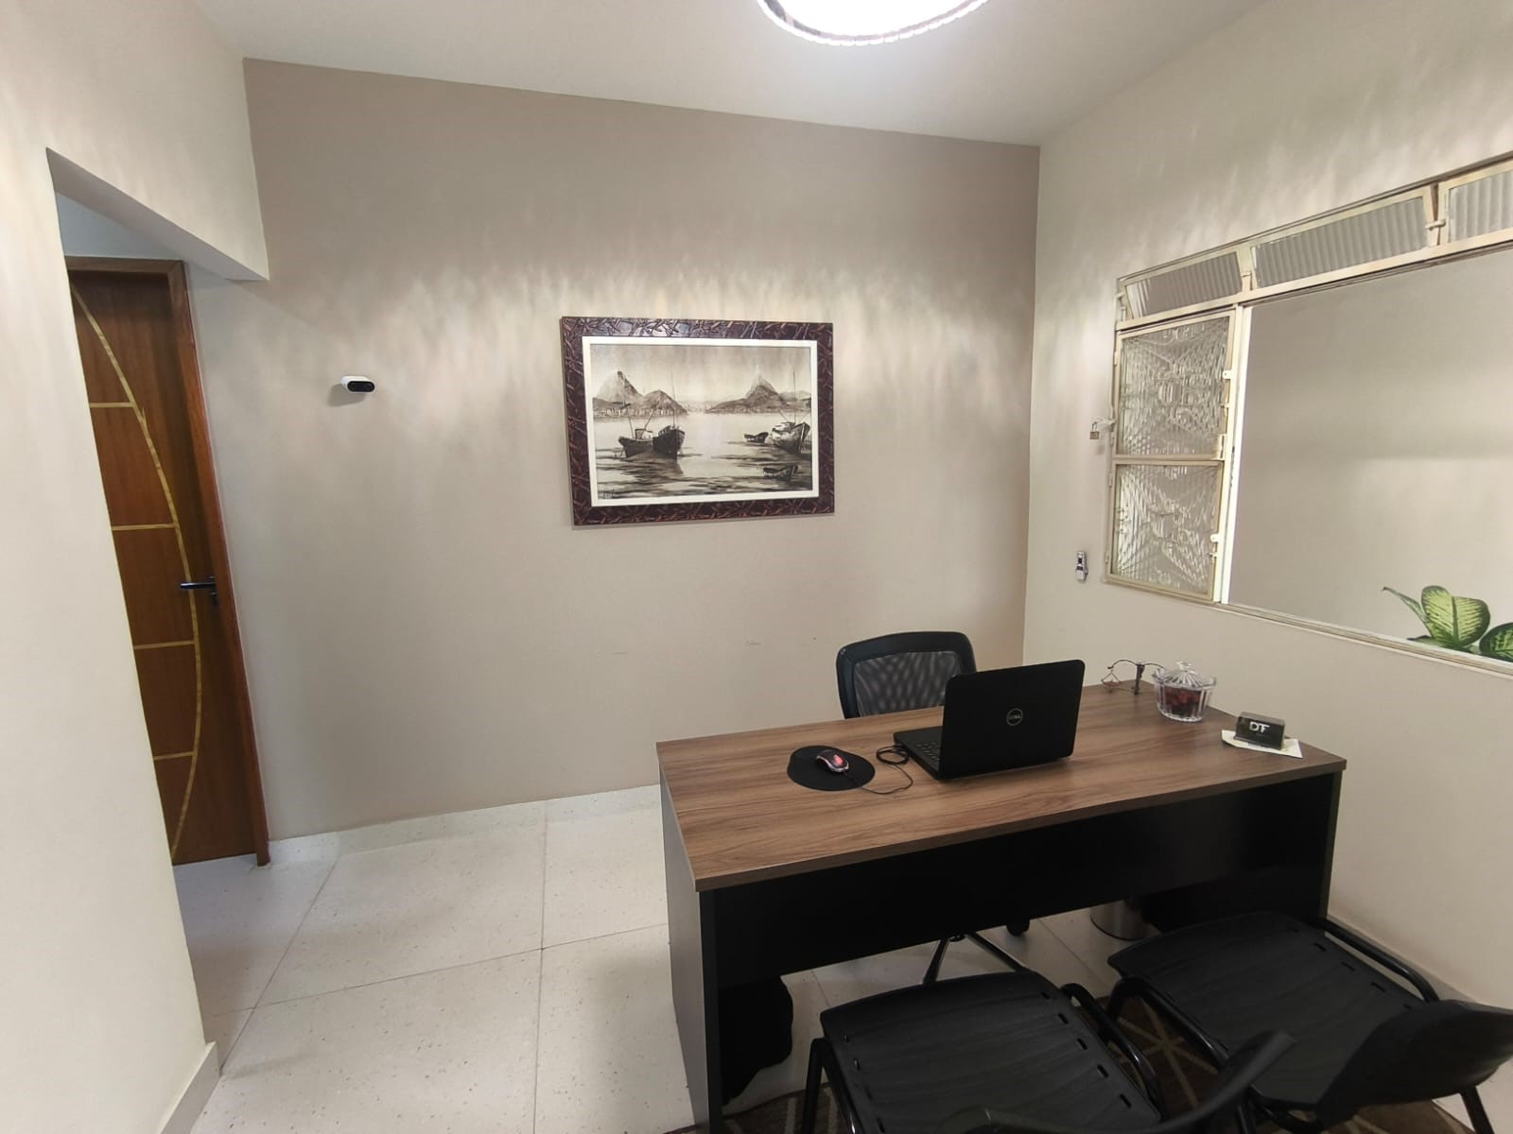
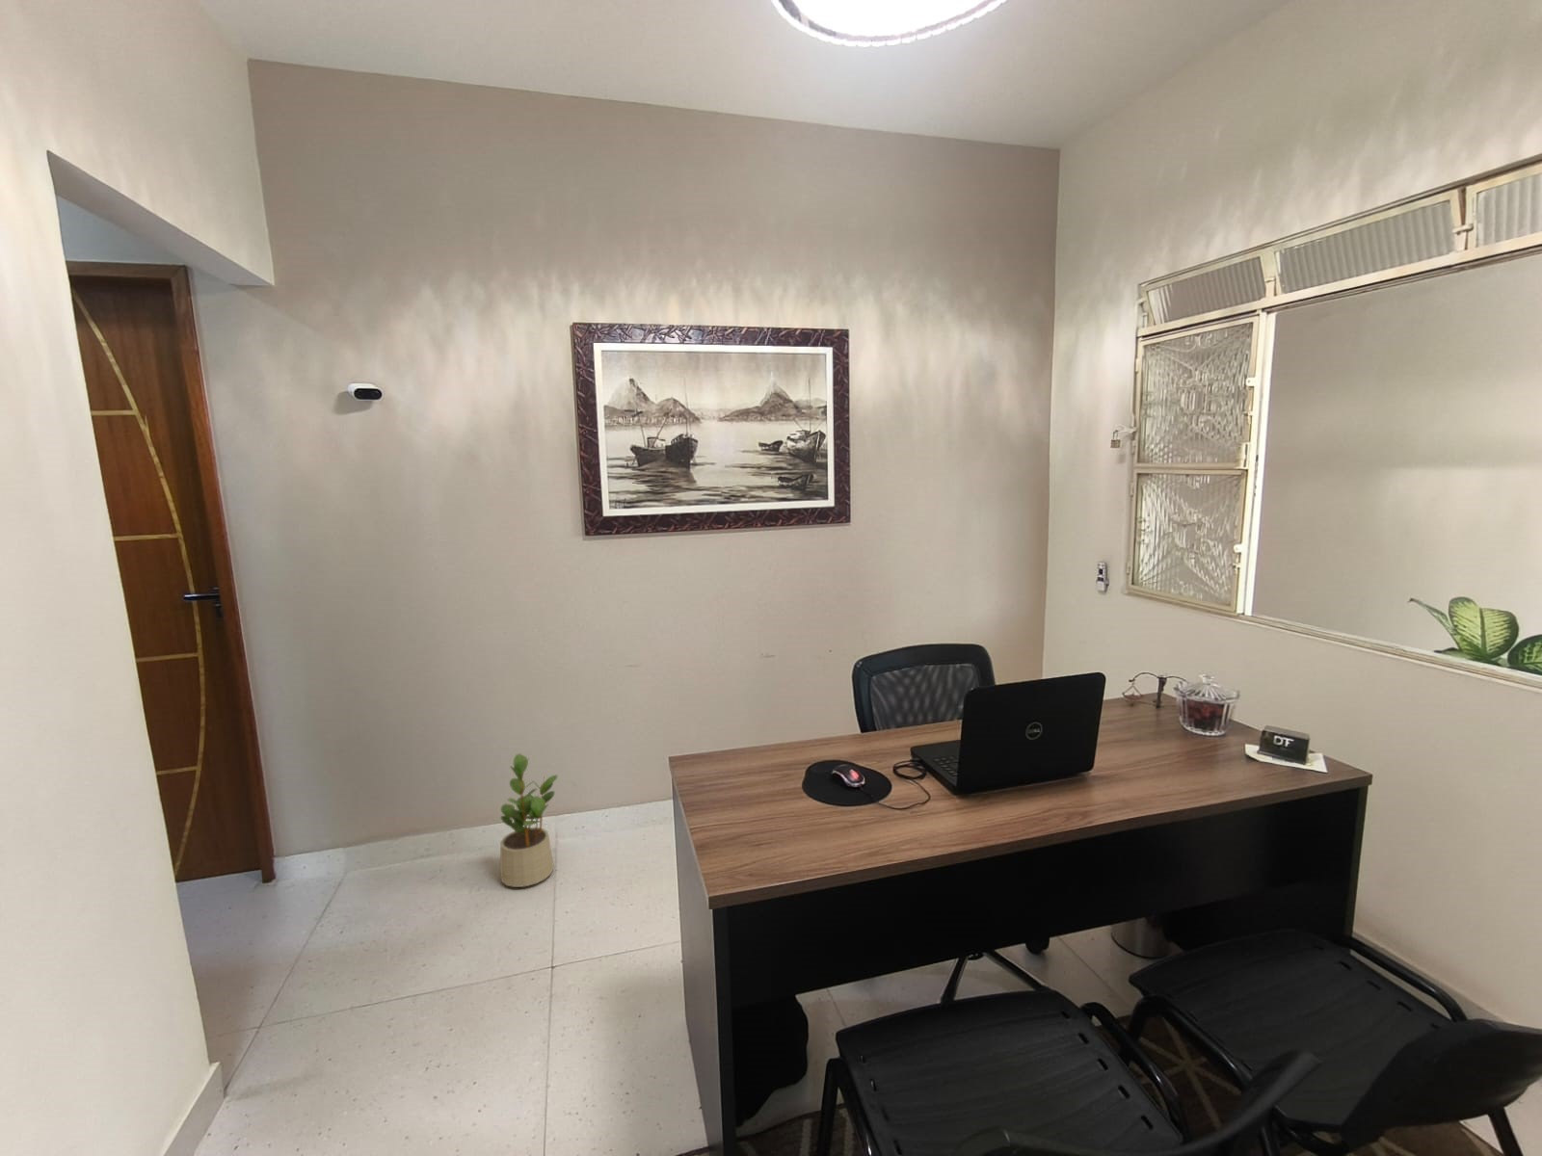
+ potted plant (527, 811)
